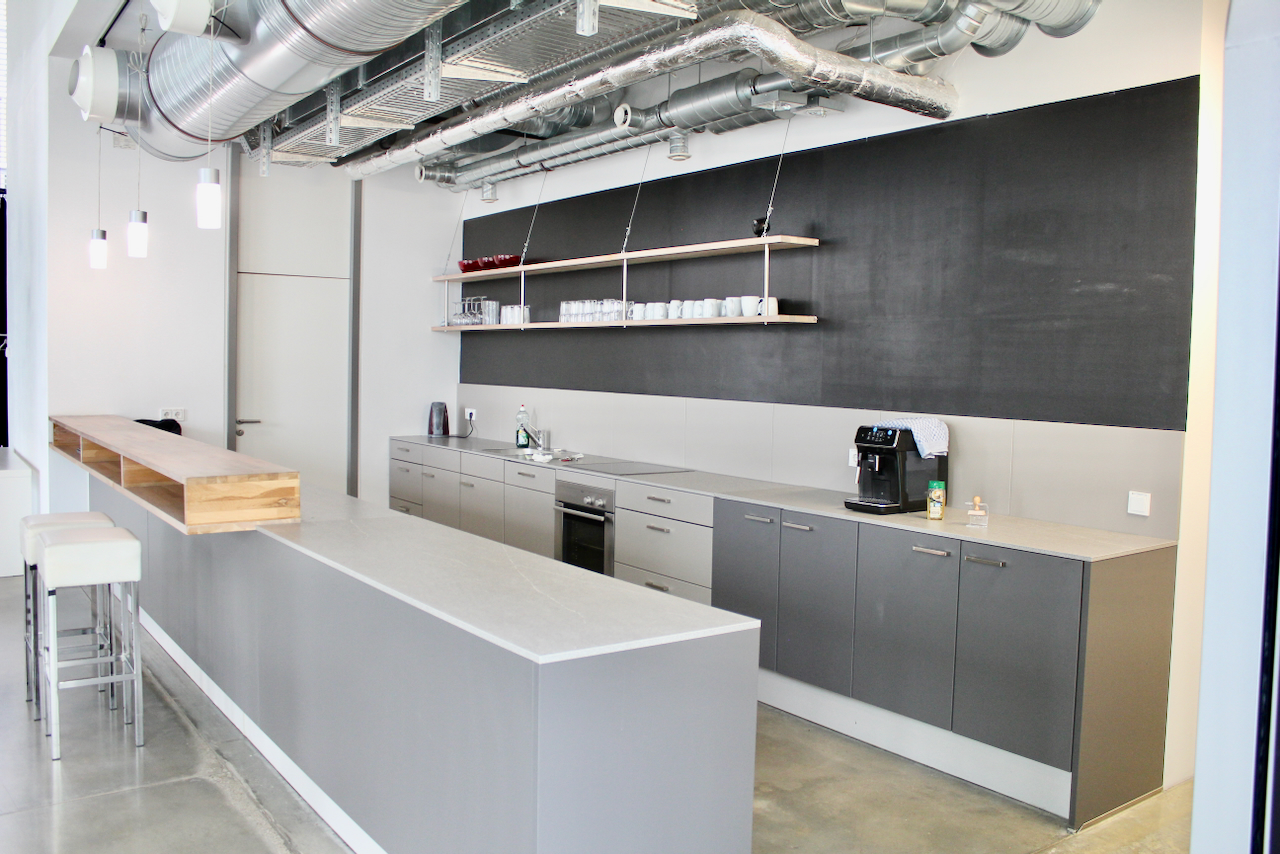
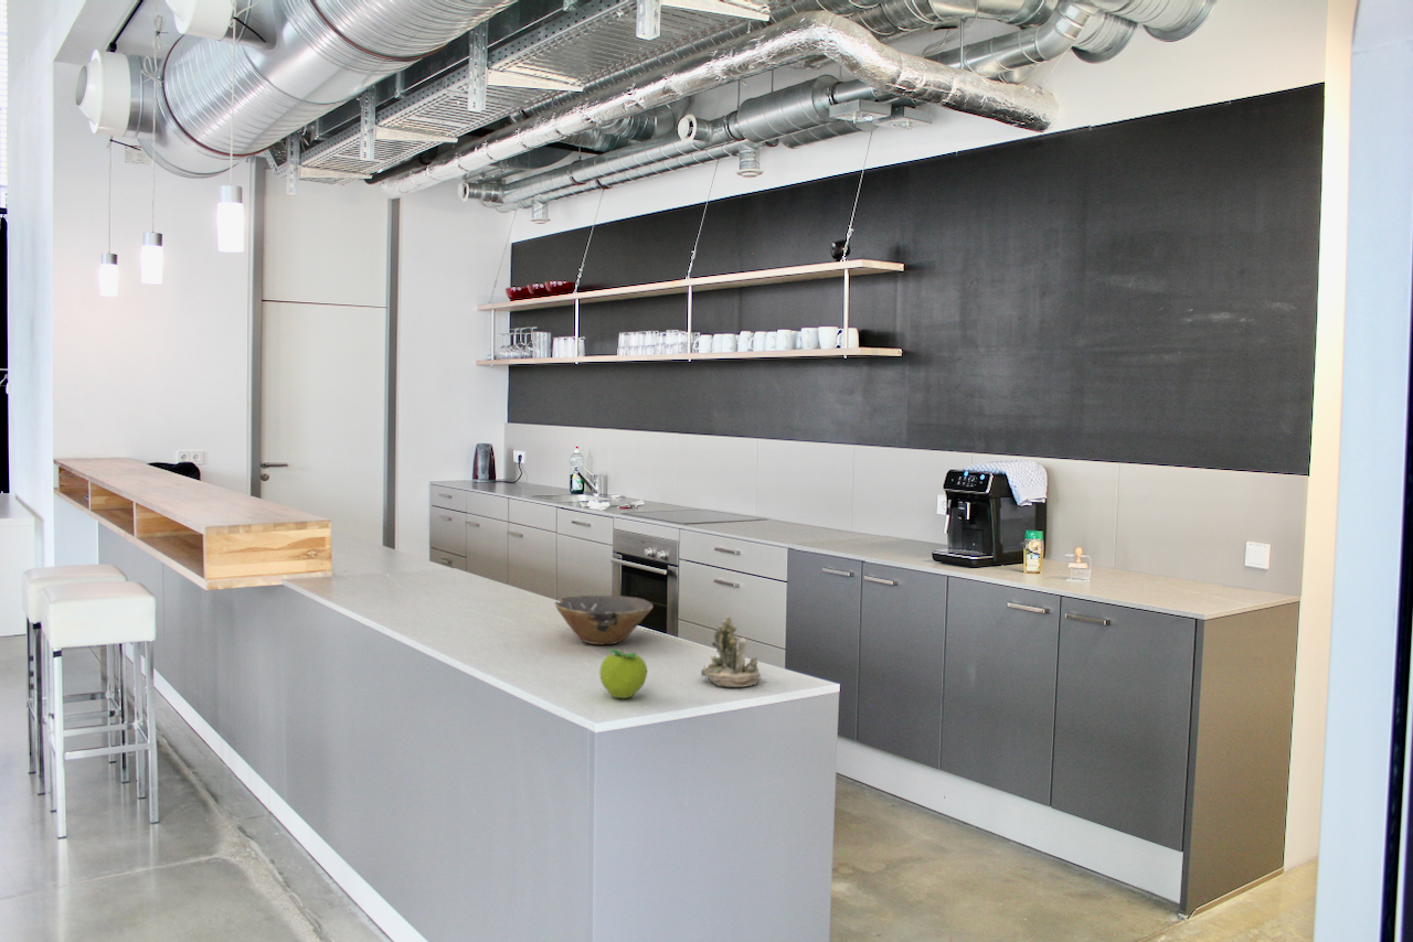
+ succulent planter (732, 646)
+ fruit (623, 673)
+ bowl (603, 621)
